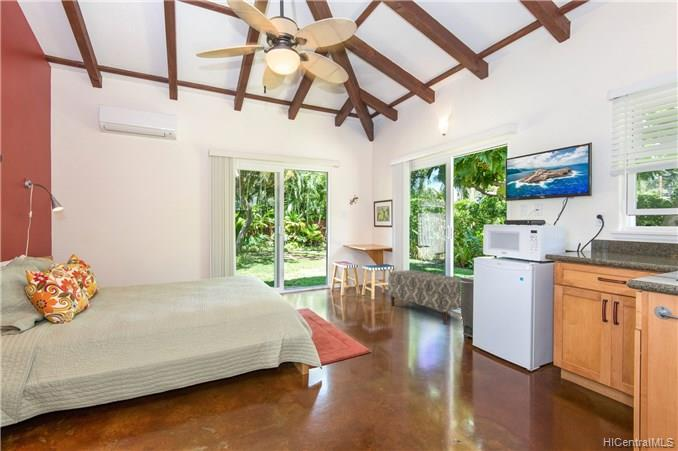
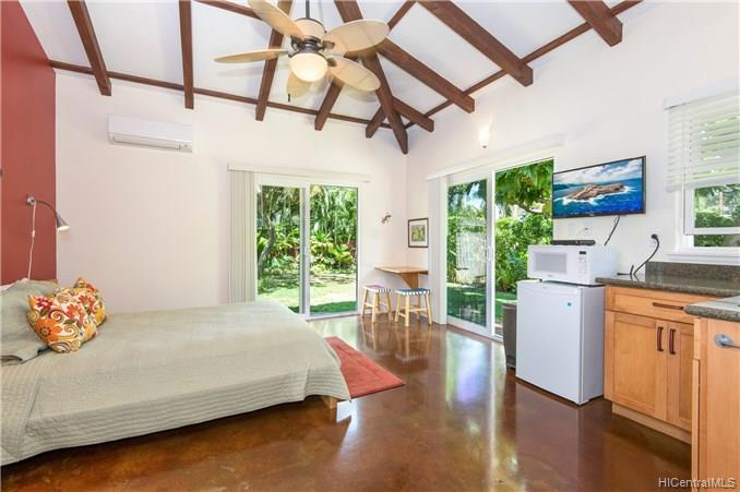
- bench (426, 293)
